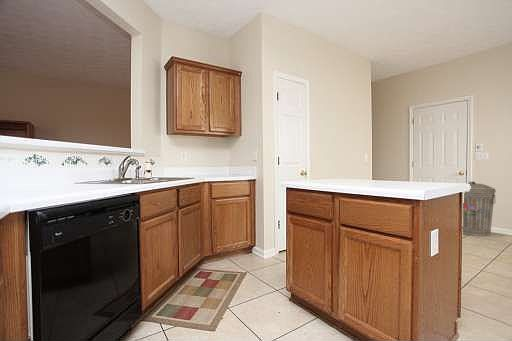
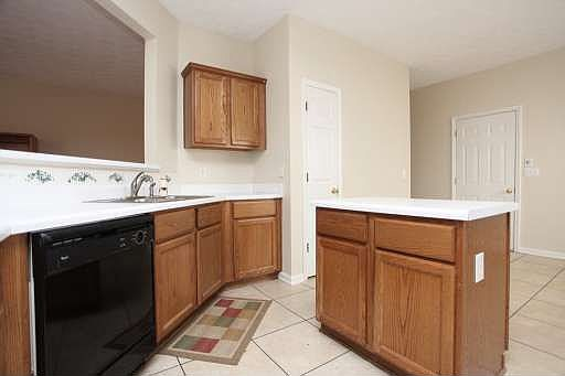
- trash can (471, 207)
